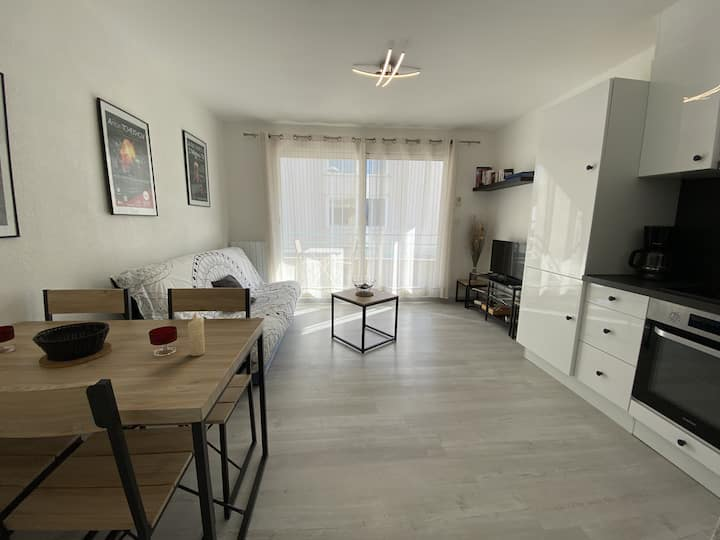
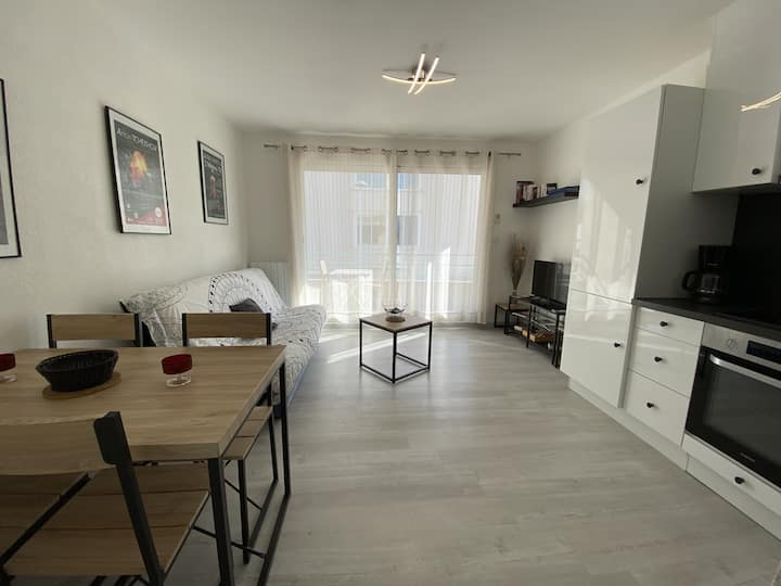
- candle (196, 333)
